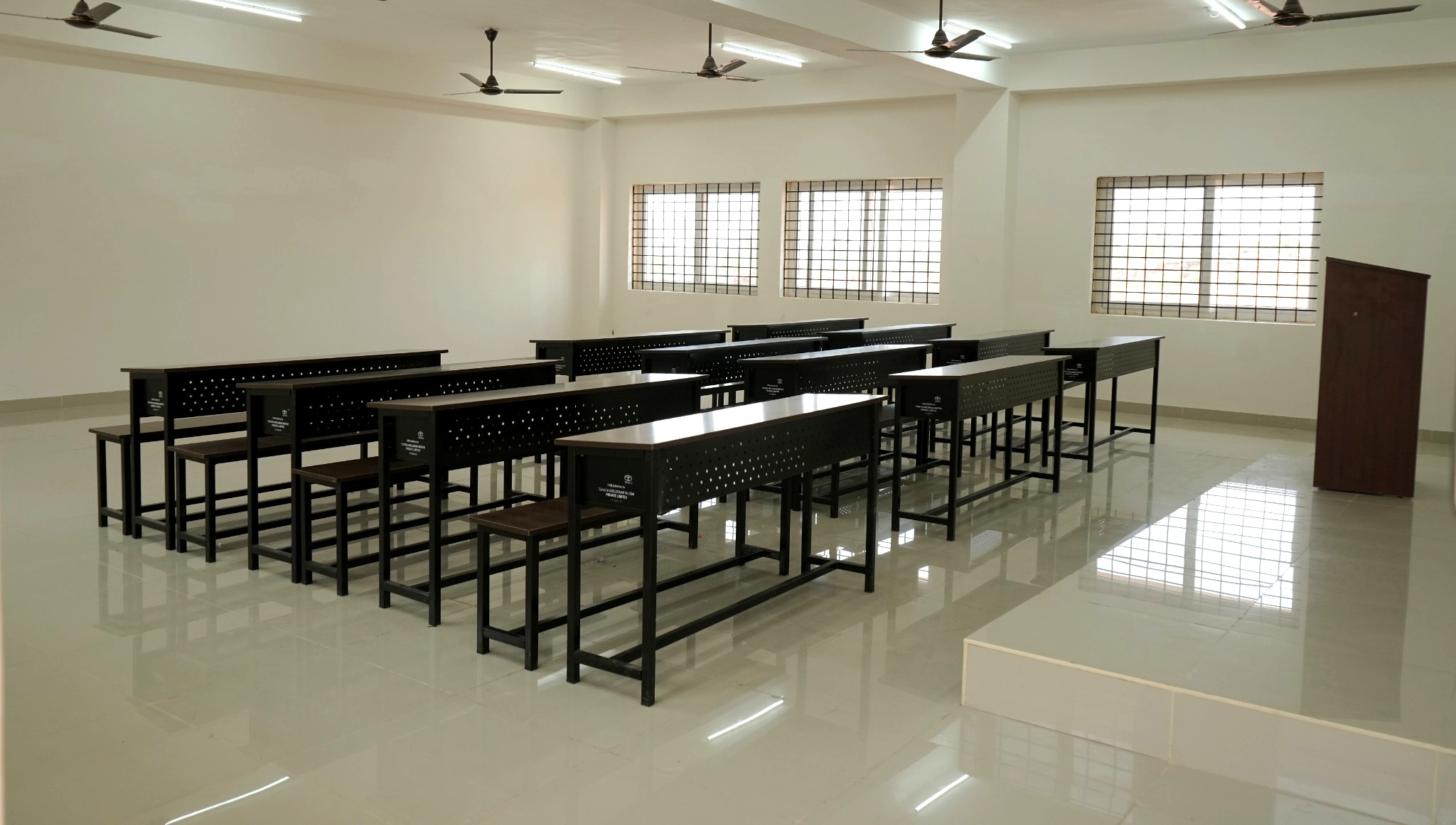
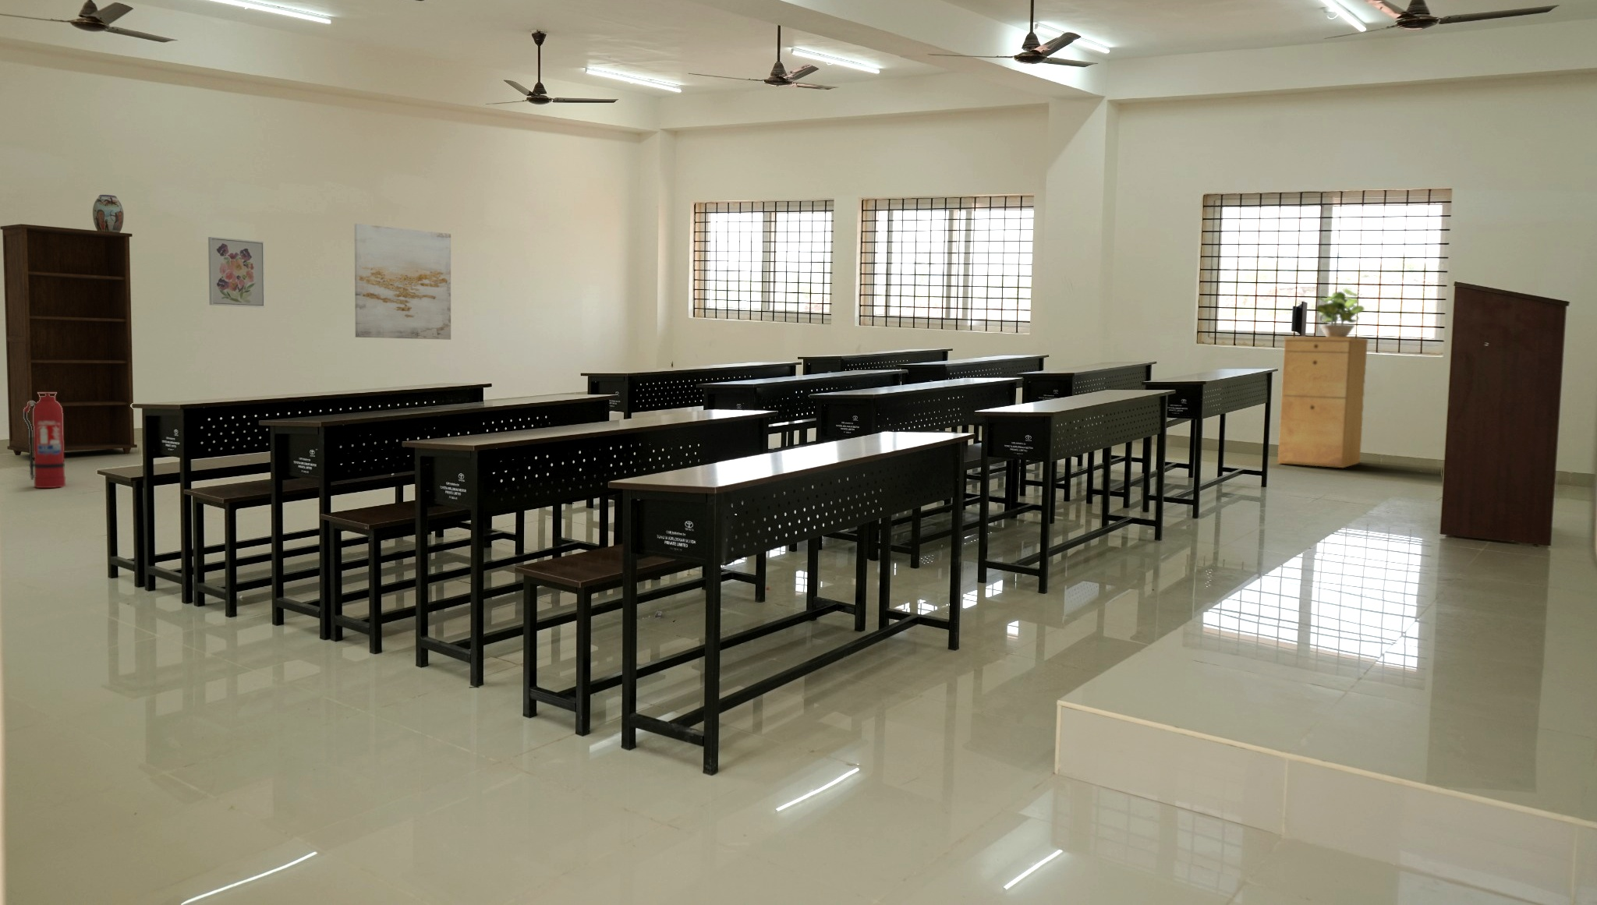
+ fire extinguisher (44, 439)
+ wall art (404, 284)
+ filing cabinet (1322, 400)
+ potted plant (1339, 313)
+ vase (107, 214)
+ bookcase (70, 343)
+ file holder (1299, 319)
+ wall art (236, 273)
